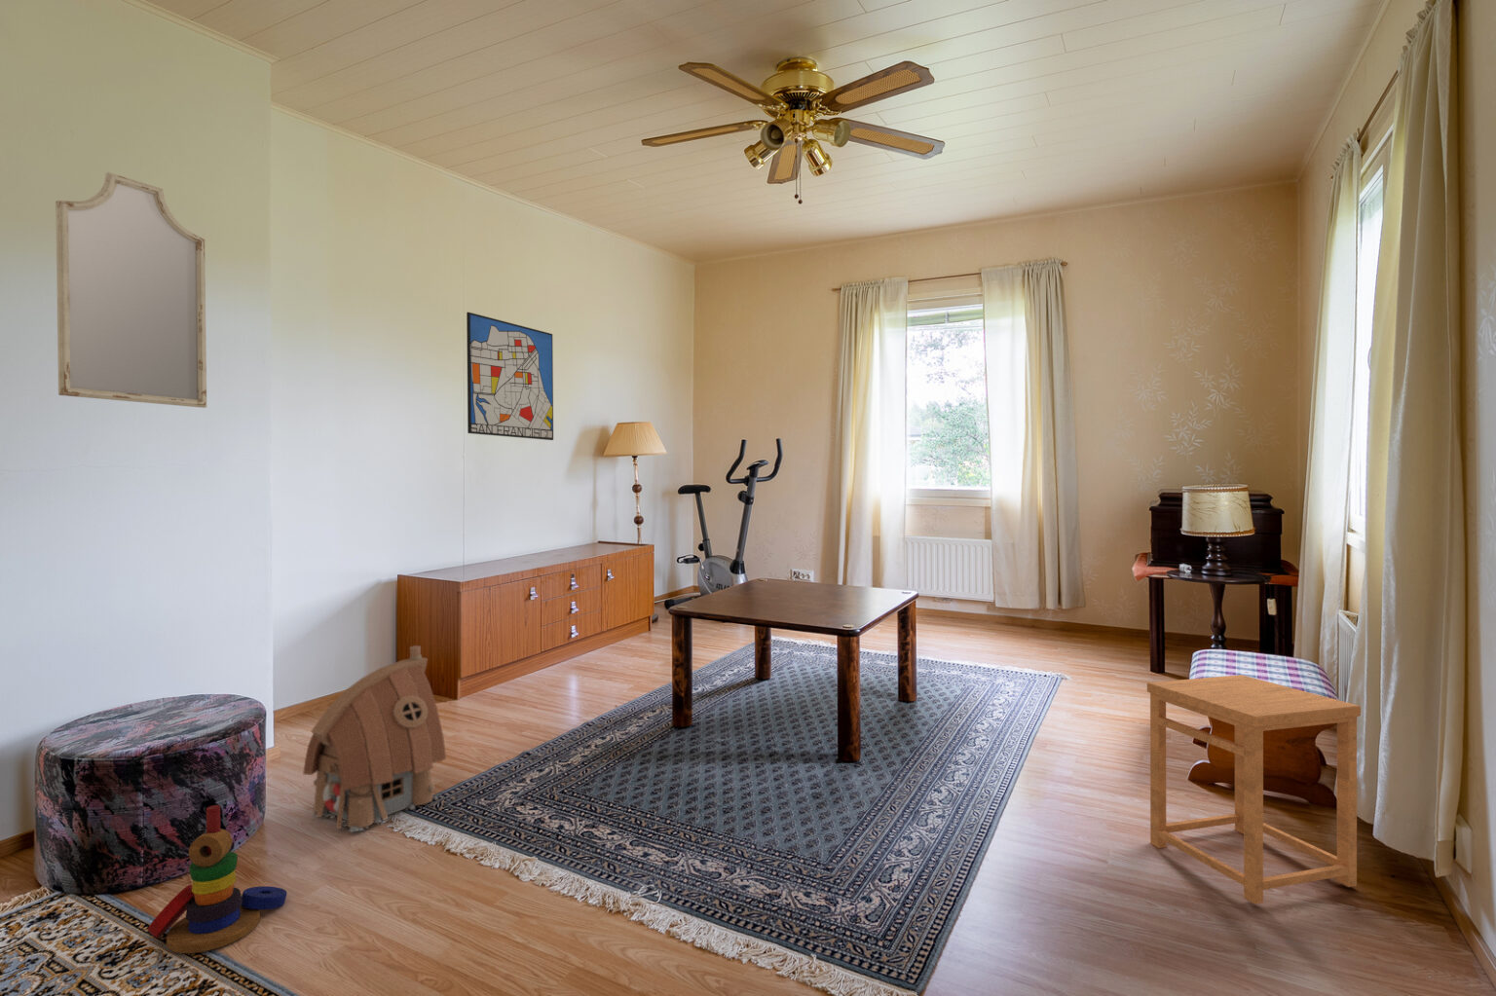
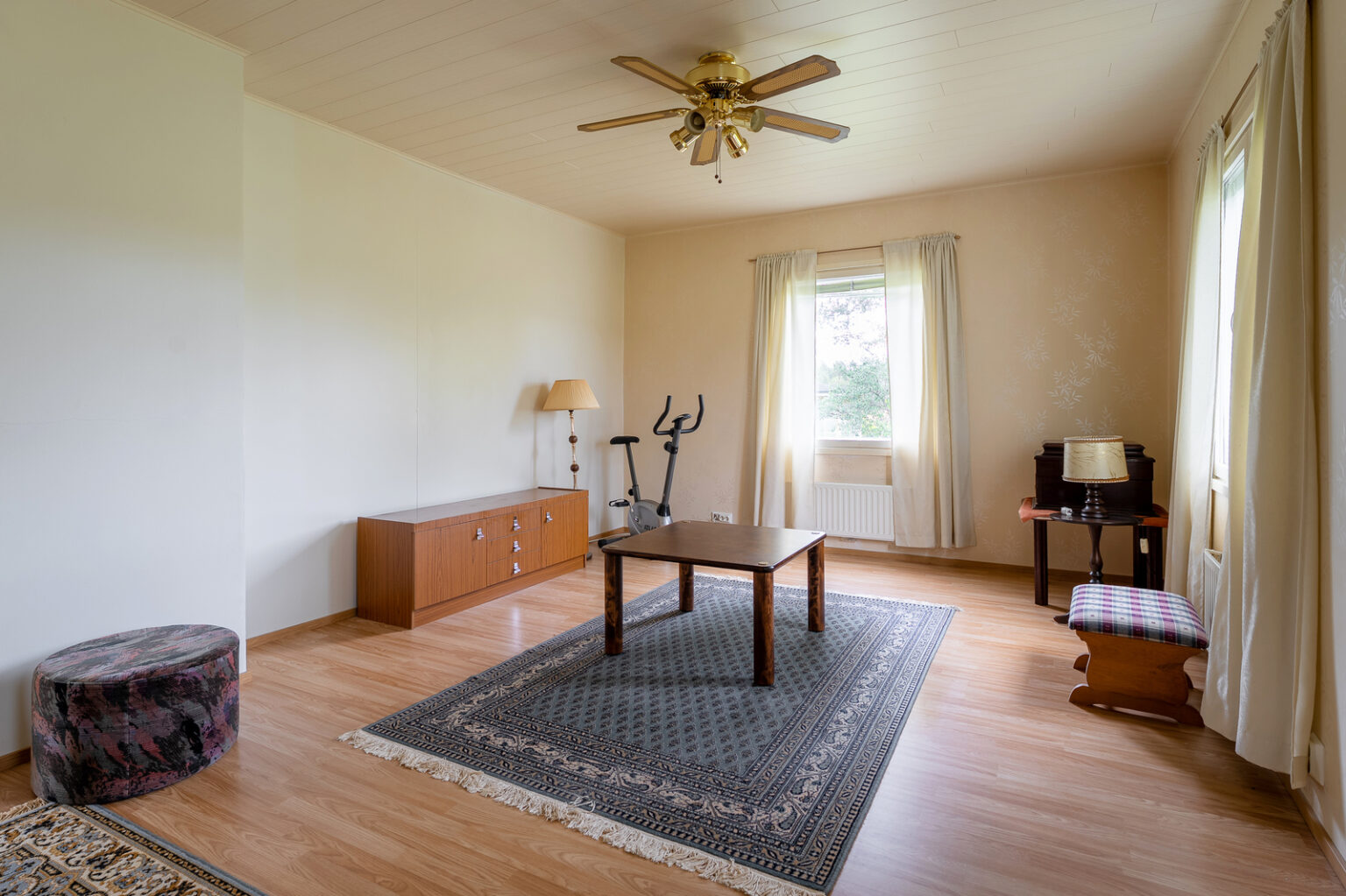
- home mirror (137, 291)
- toy house (372, 730)
- wall art (512, 380)
- side table (1247, 778)
- stacking toy (216, 864)
